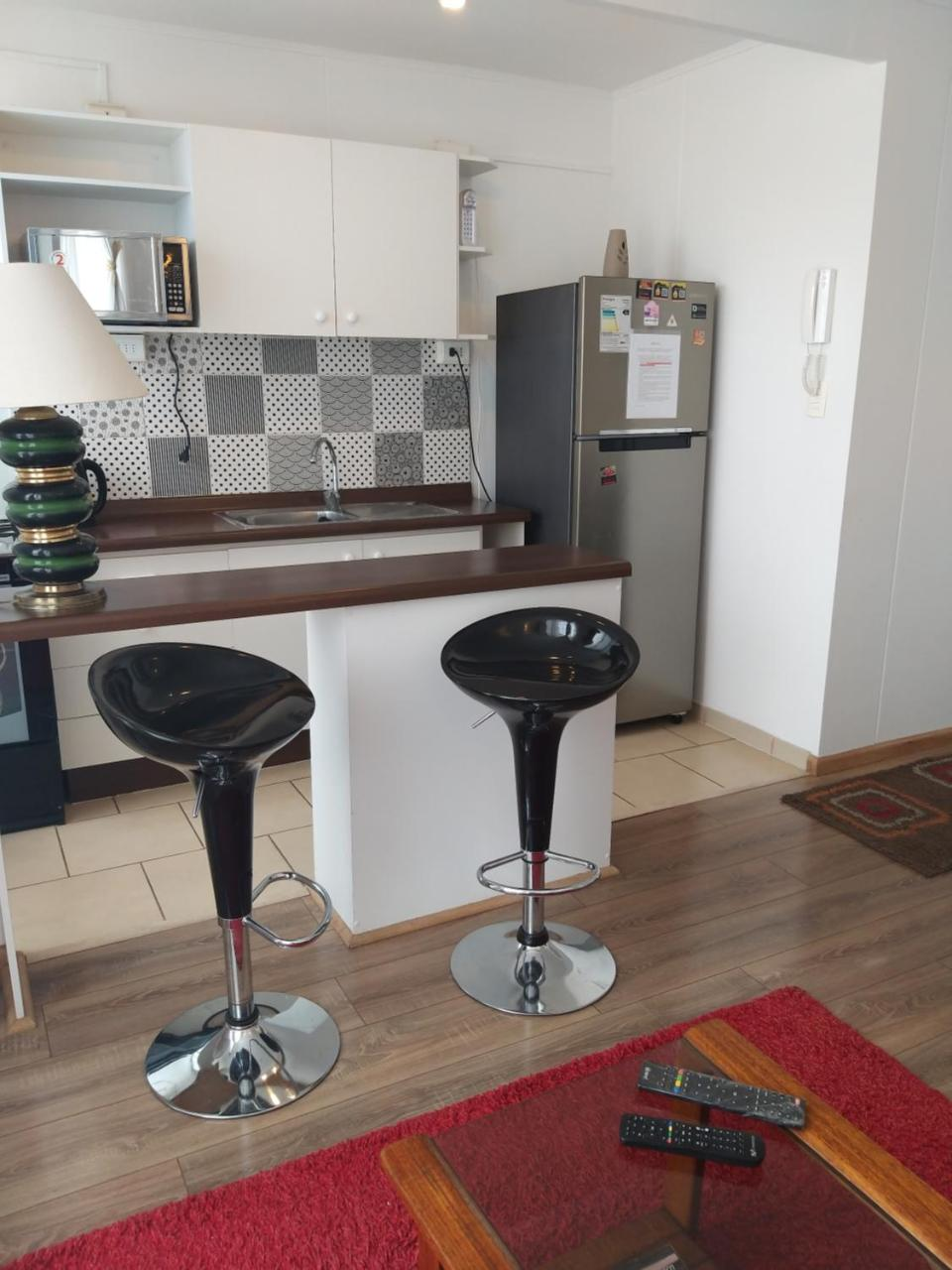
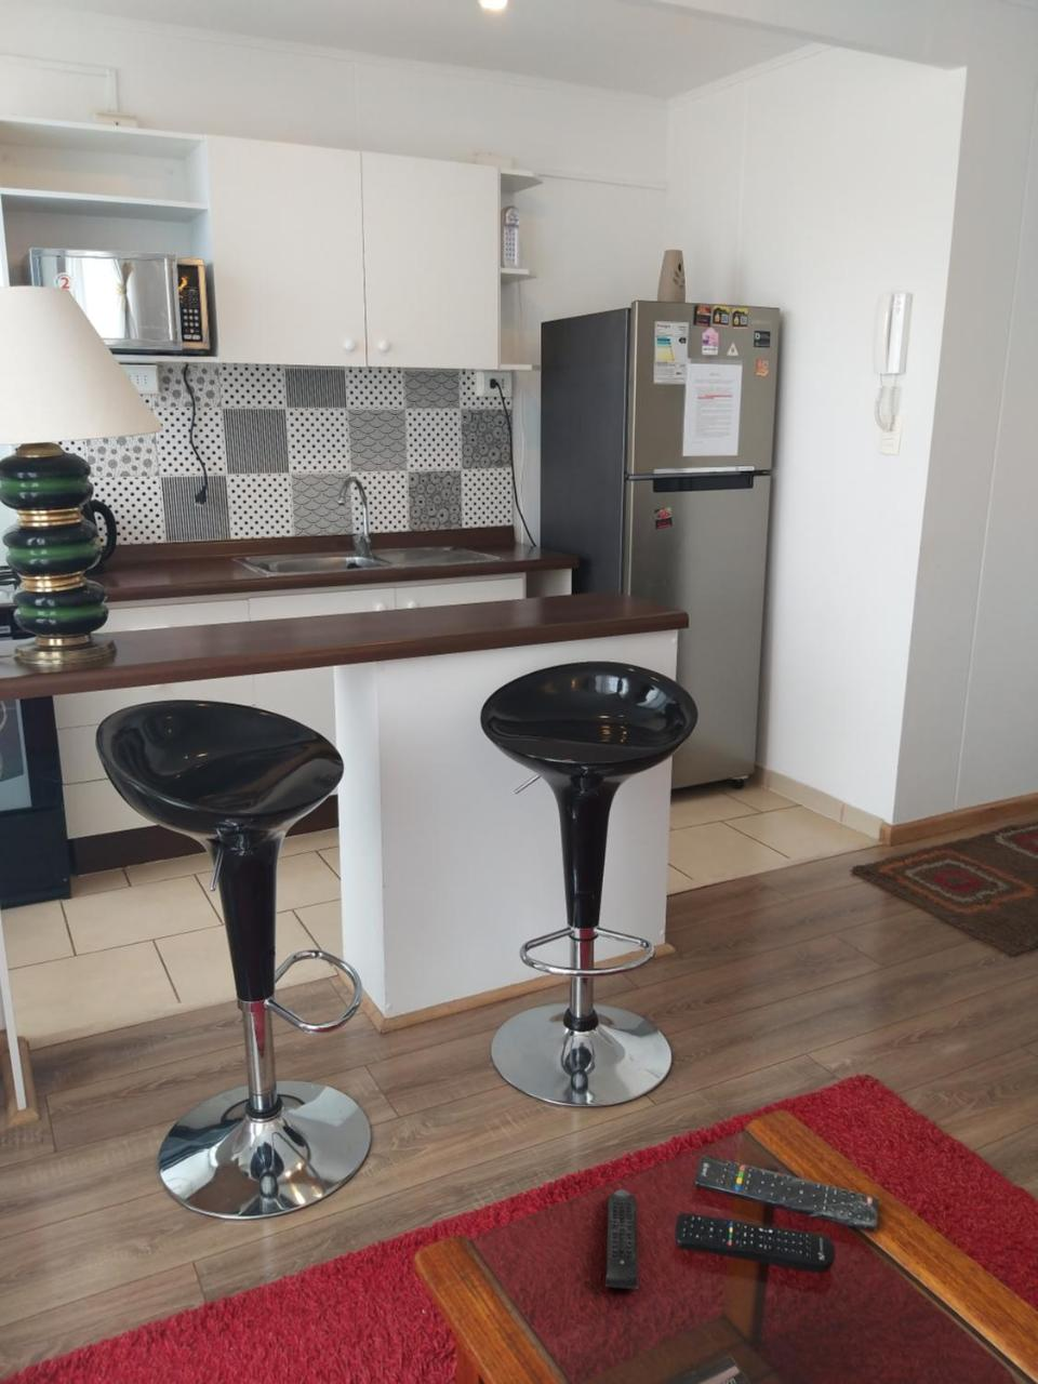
+ remote control (620, 1234)
